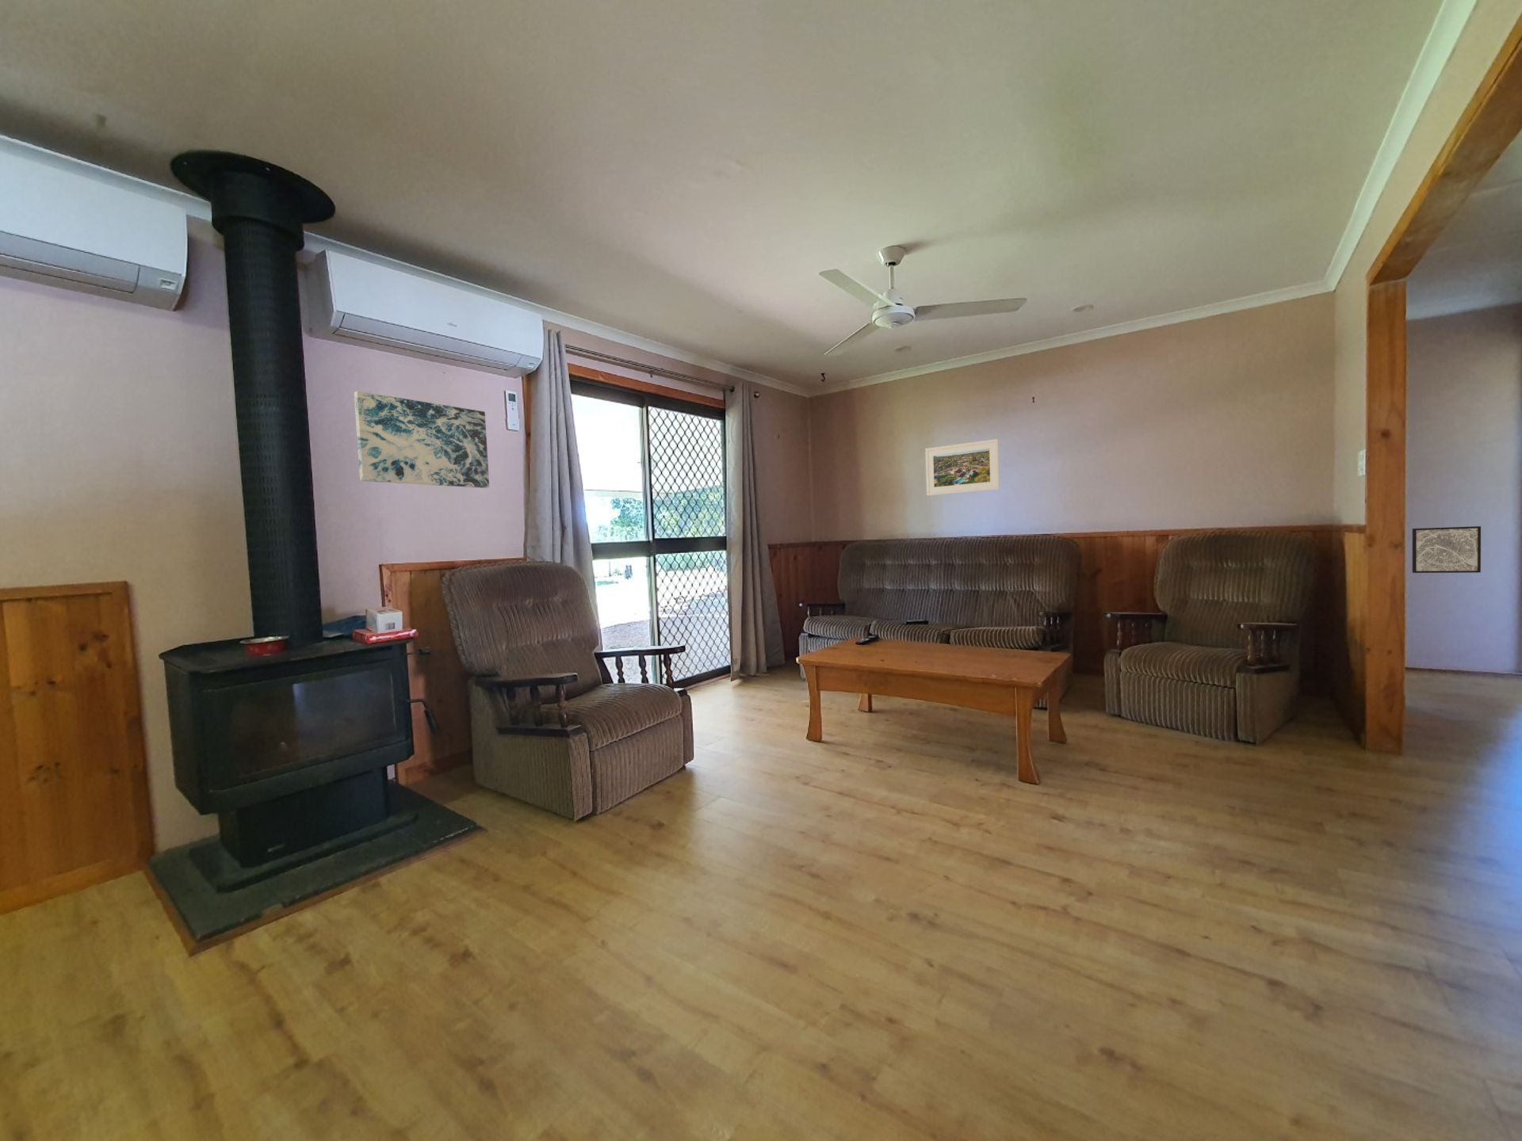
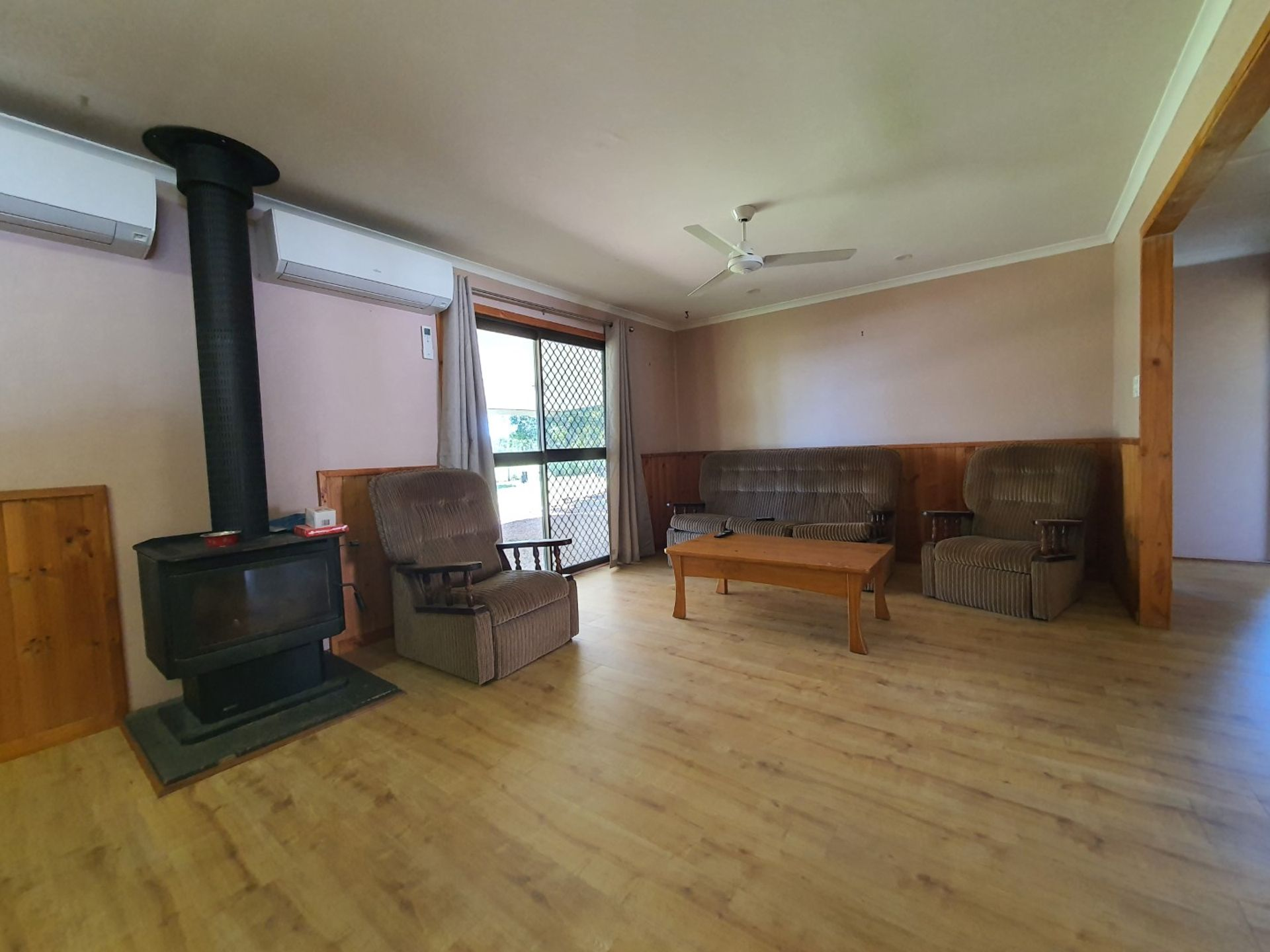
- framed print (961, 469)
- wall art (1445, 550)
- wall art (427, 443)
